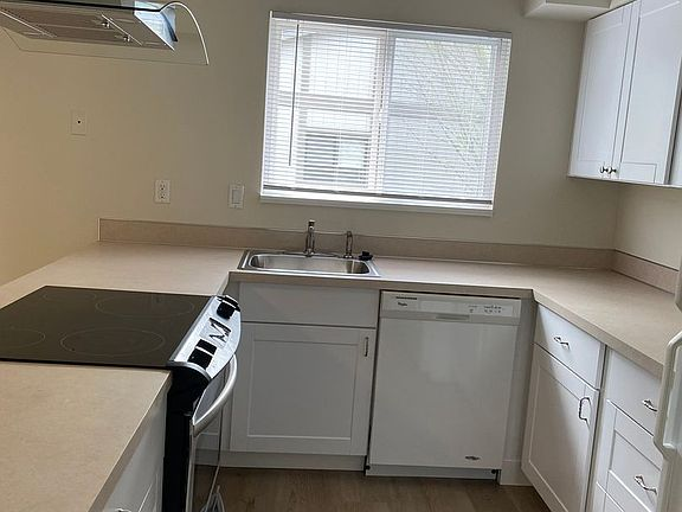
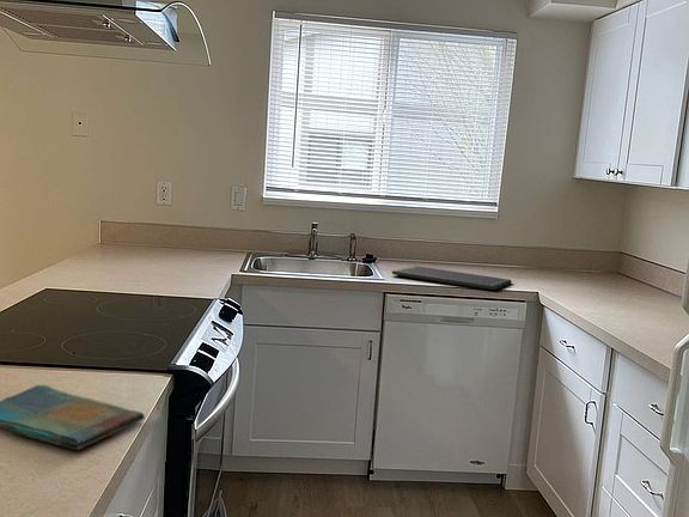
+ cutting board (451, 276)
+ dish towel (57, 413)
